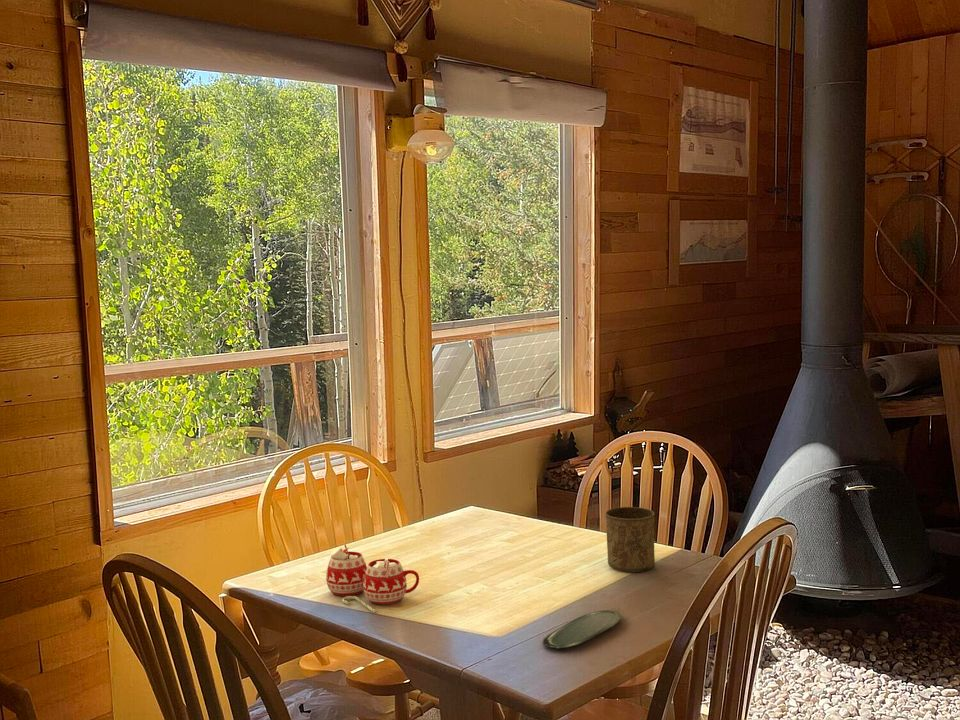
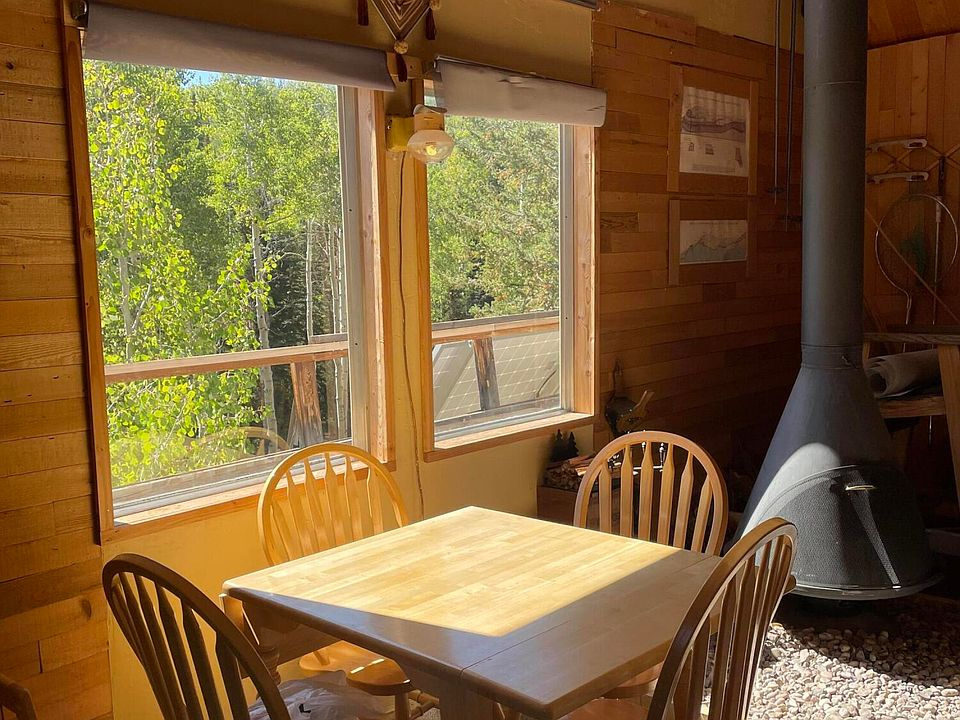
- oval tray (583, 628)
- cup (630, 538)
- mug (371, 571)
